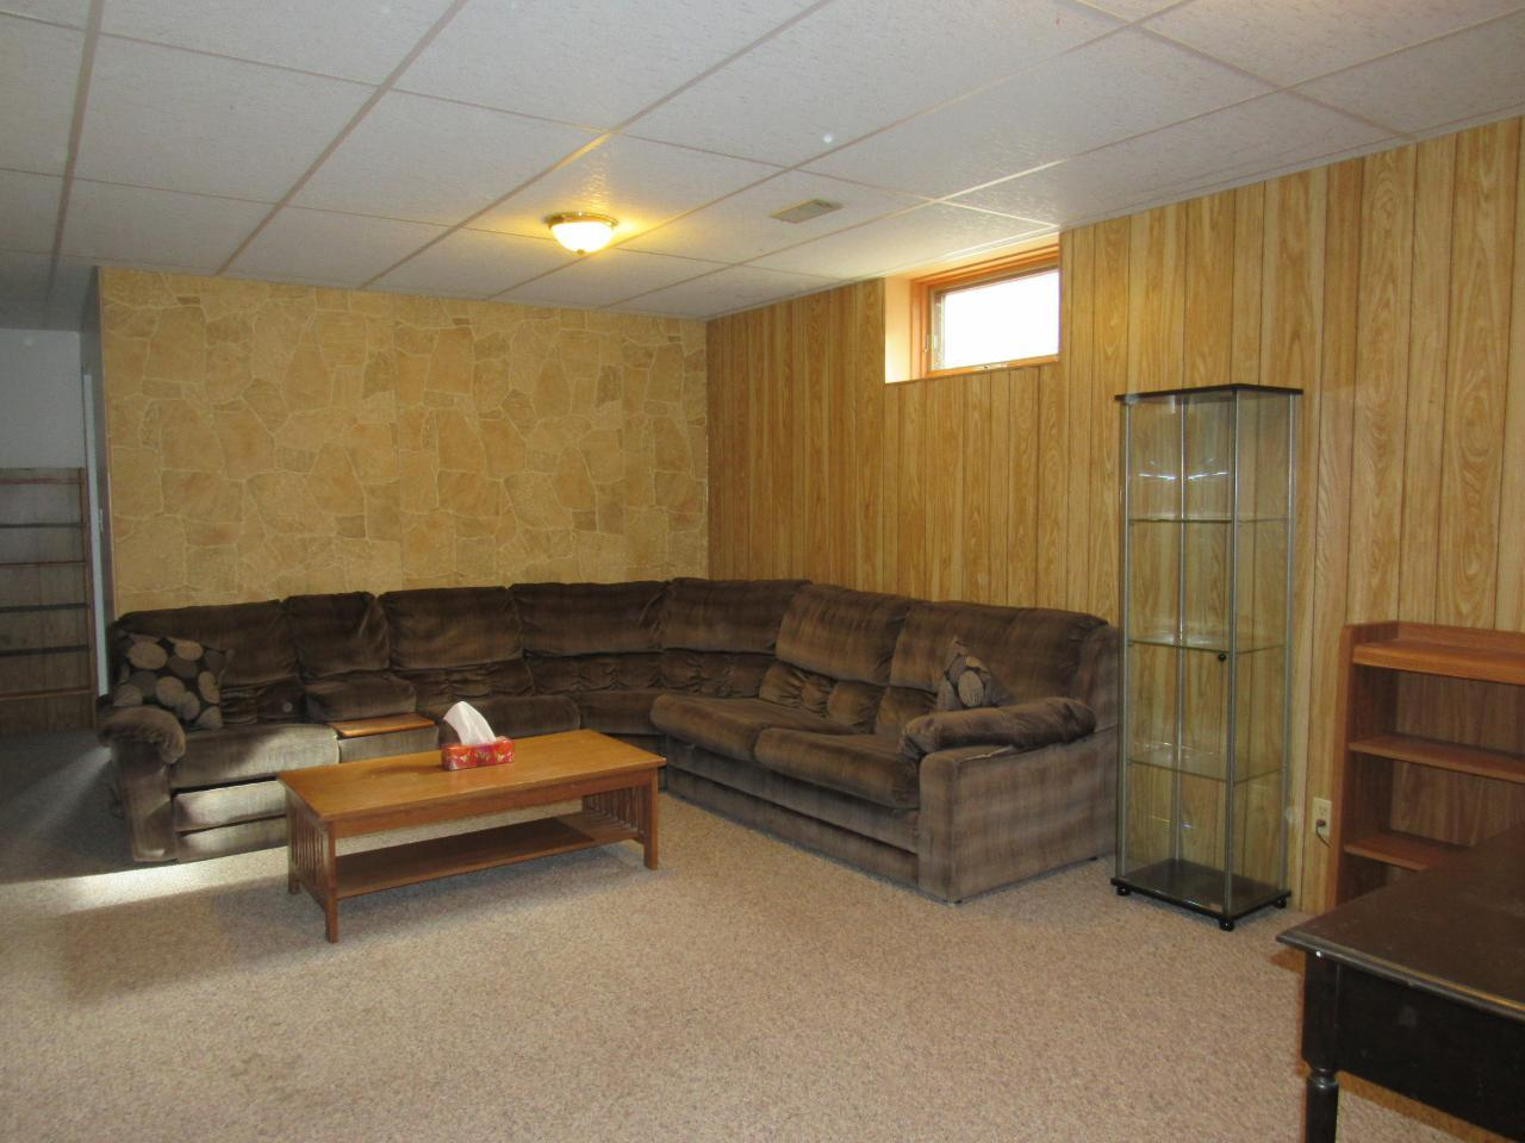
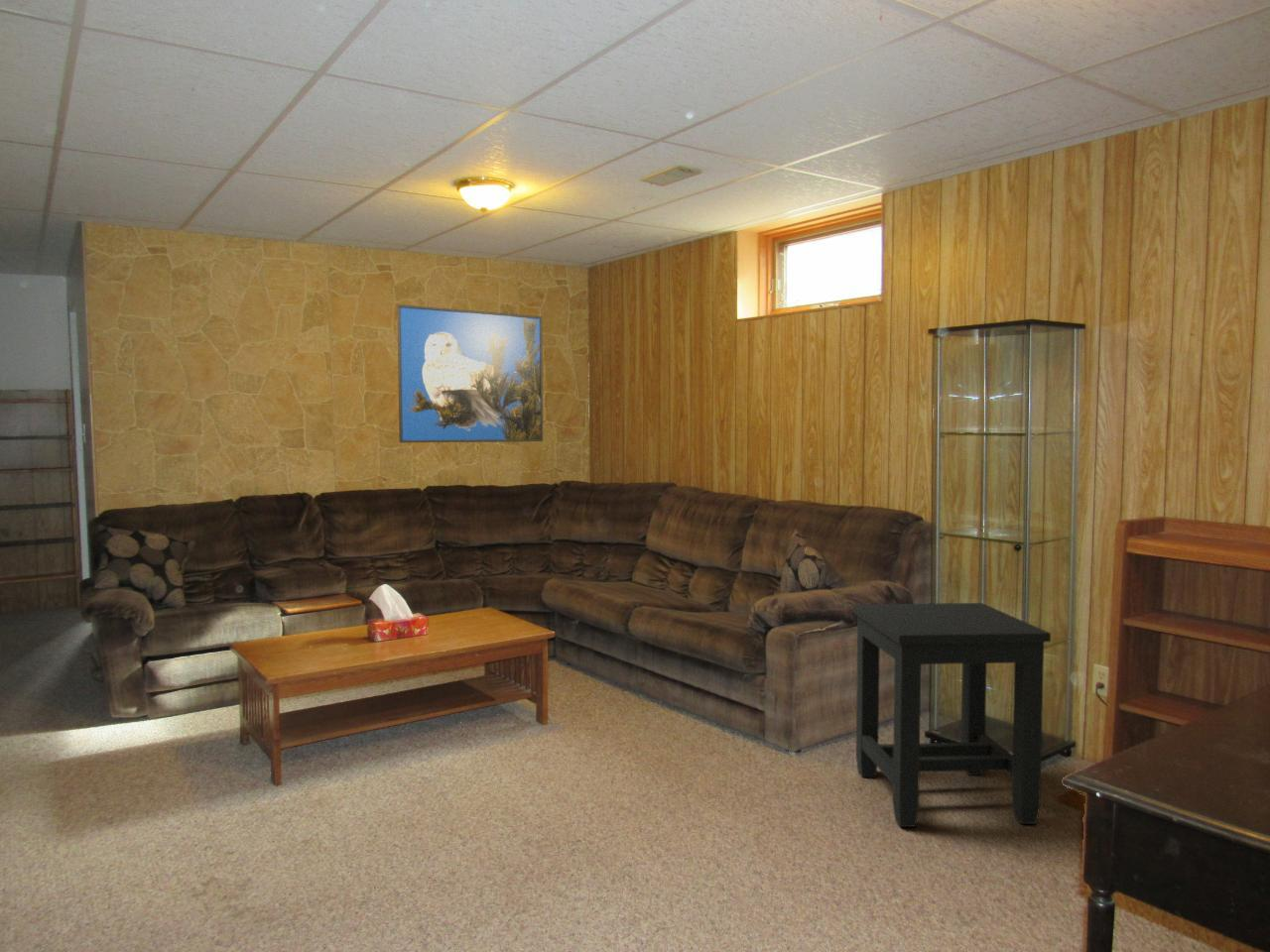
+ side table (961, 707)
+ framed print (473, 376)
